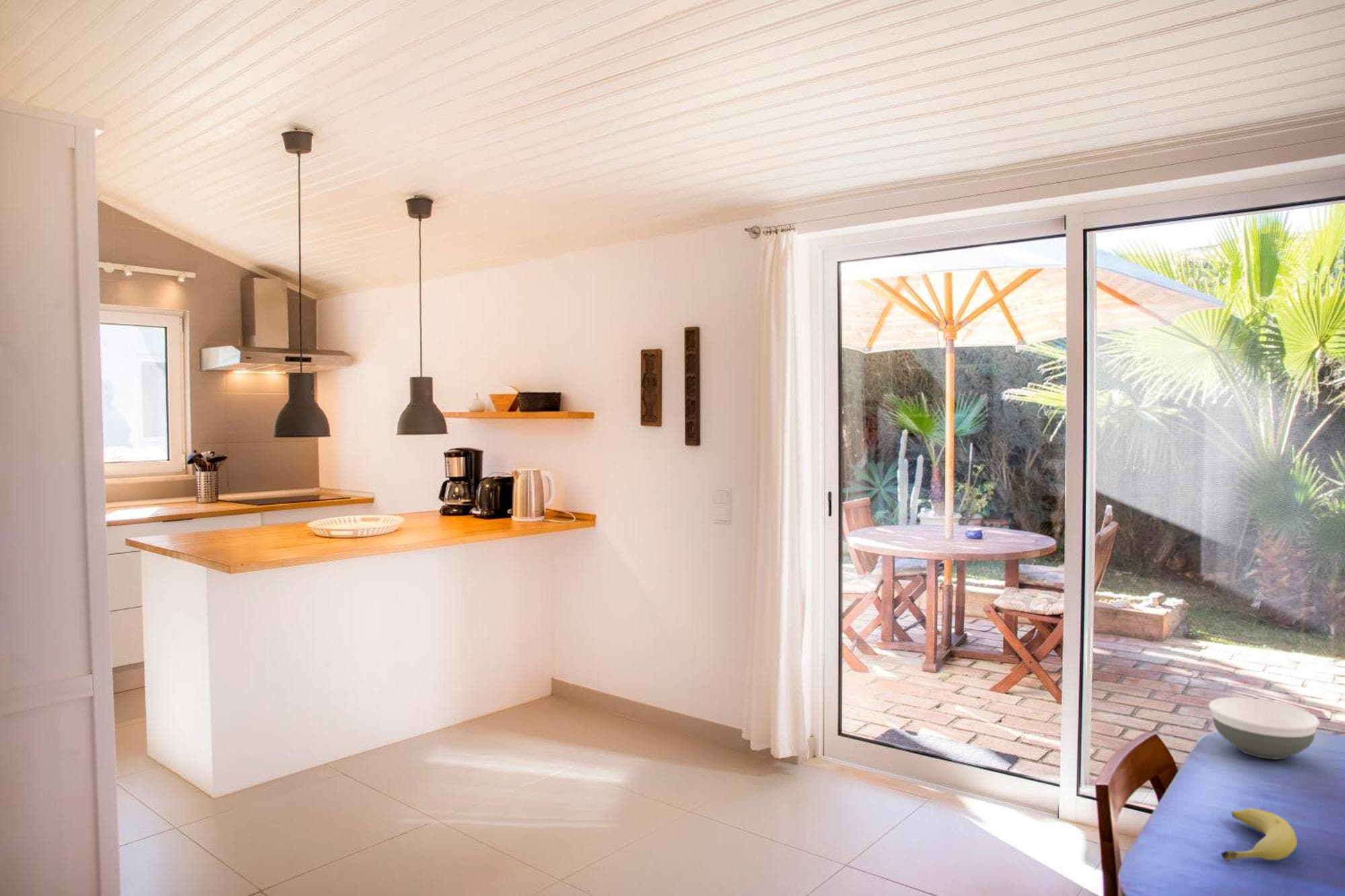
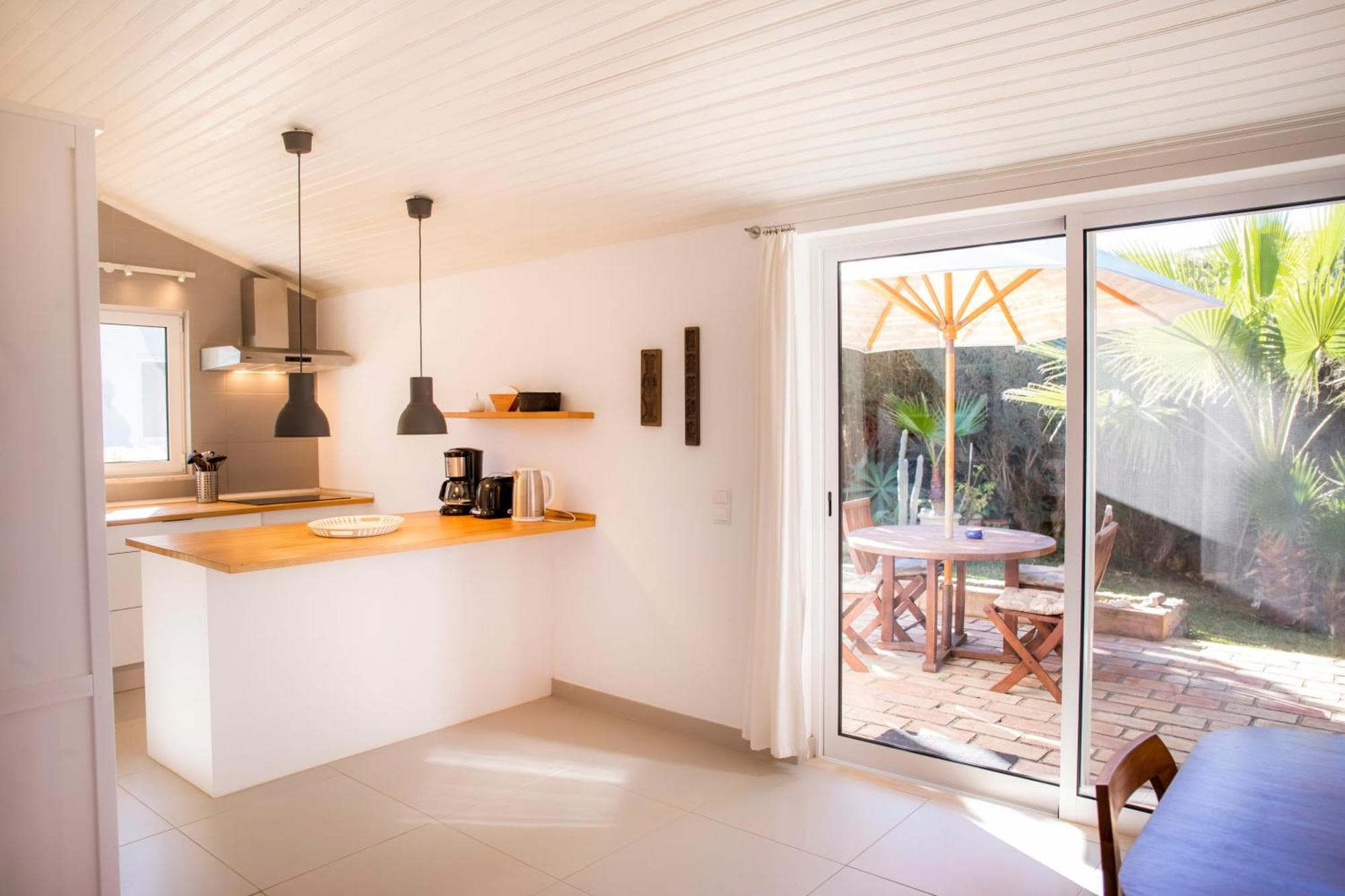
- fruit (1261, 831)
- bowl (1262, 731)
